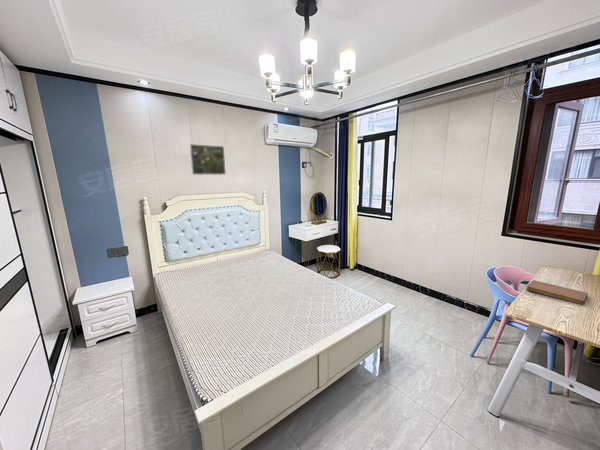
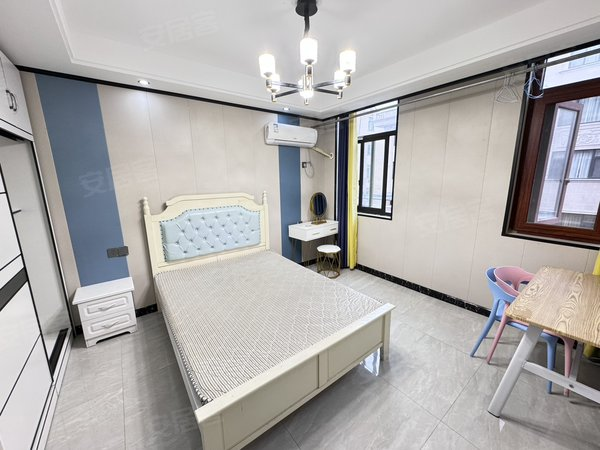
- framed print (208, 160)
- notebook (555, 291)
